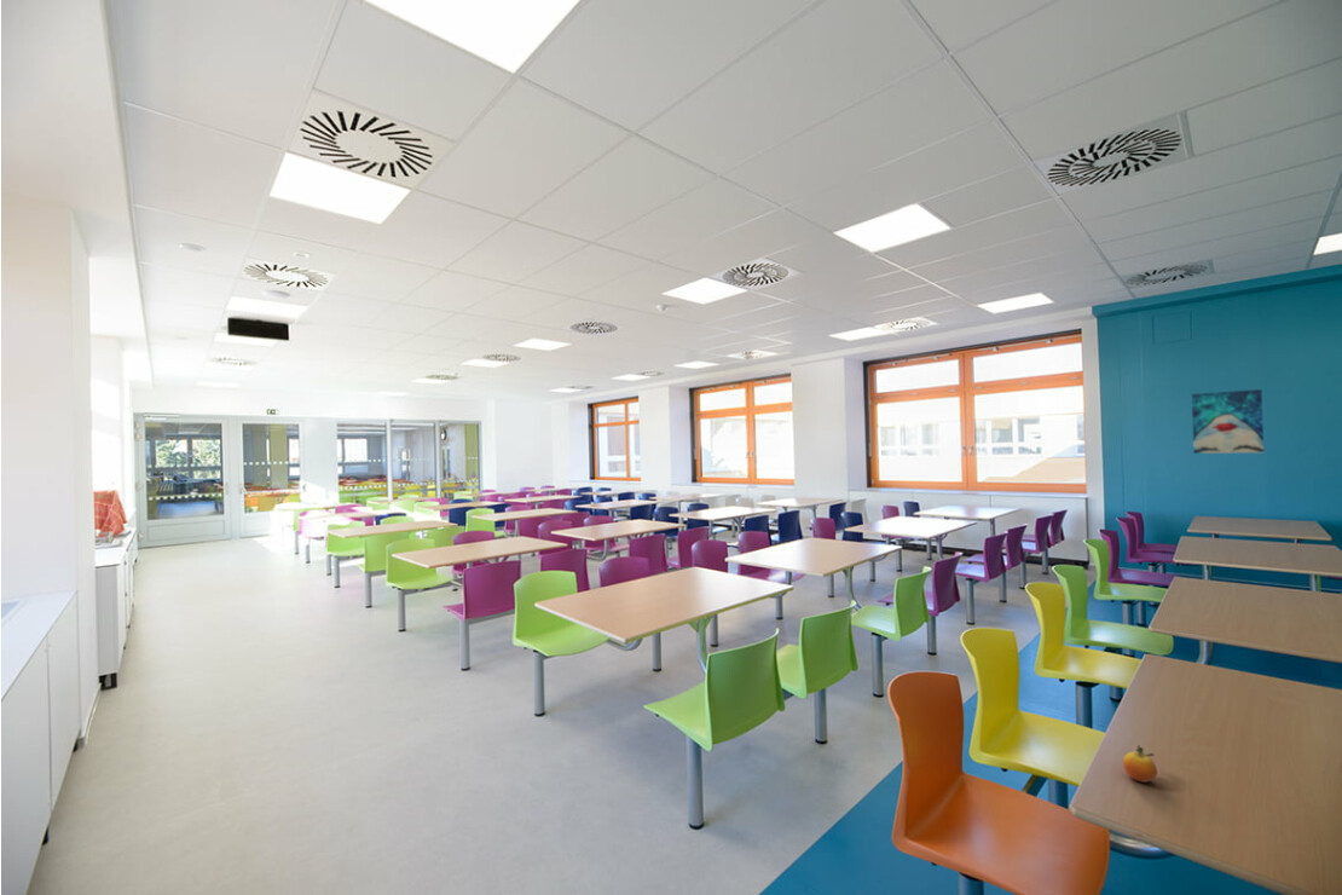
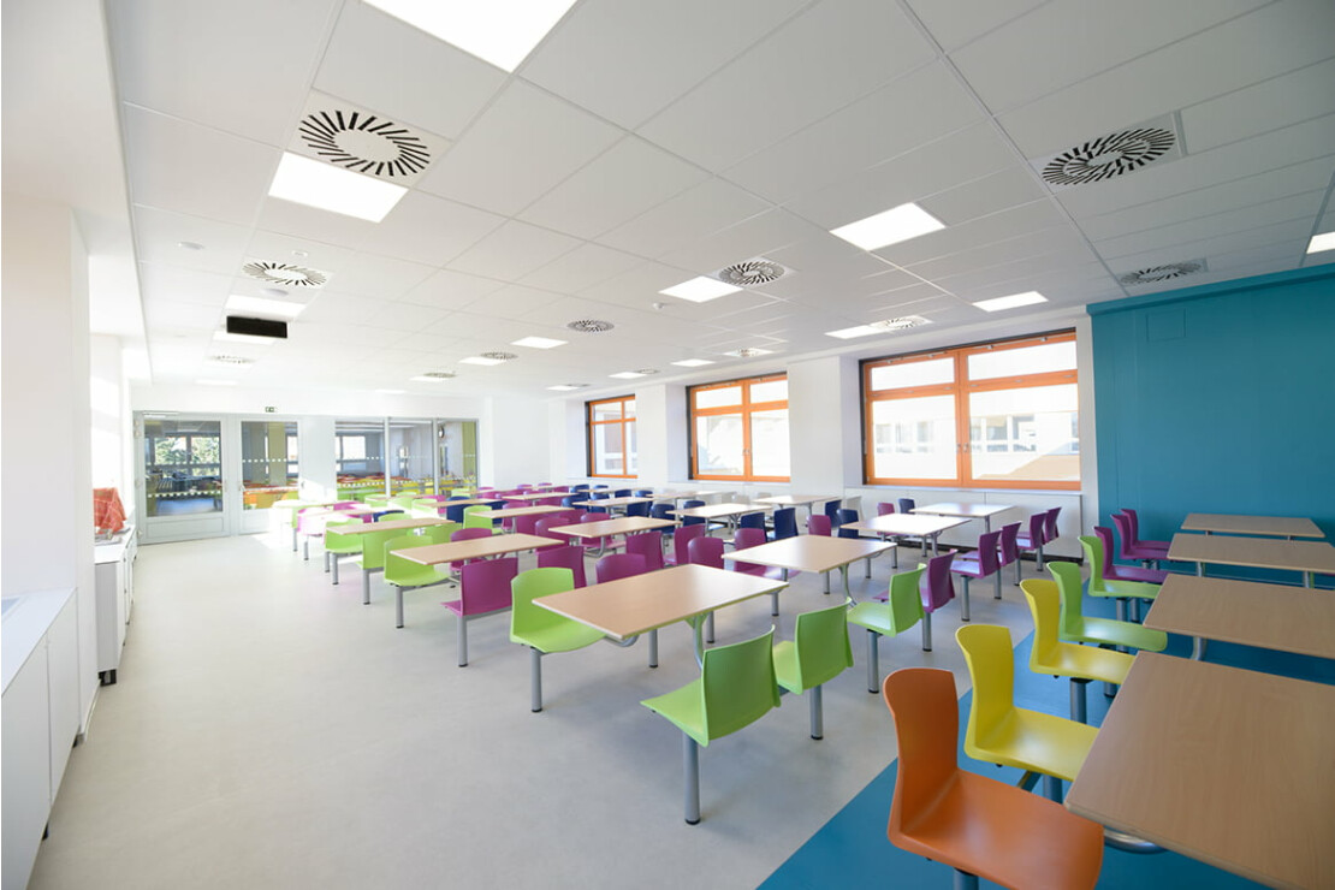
- wall art (1226, 422)
- fruit (1143, 758)
